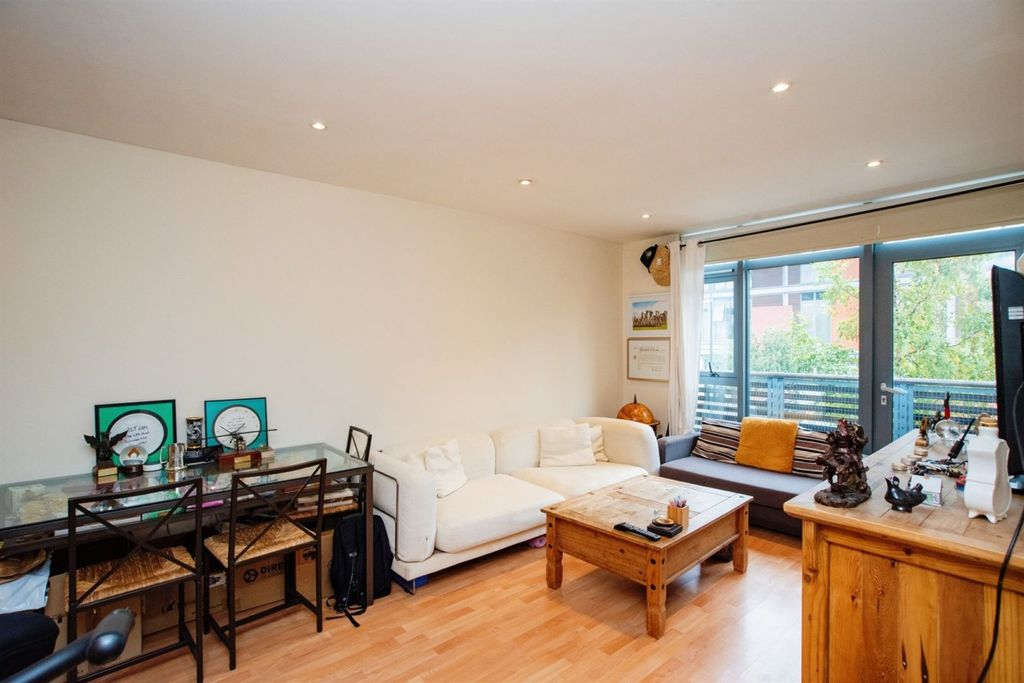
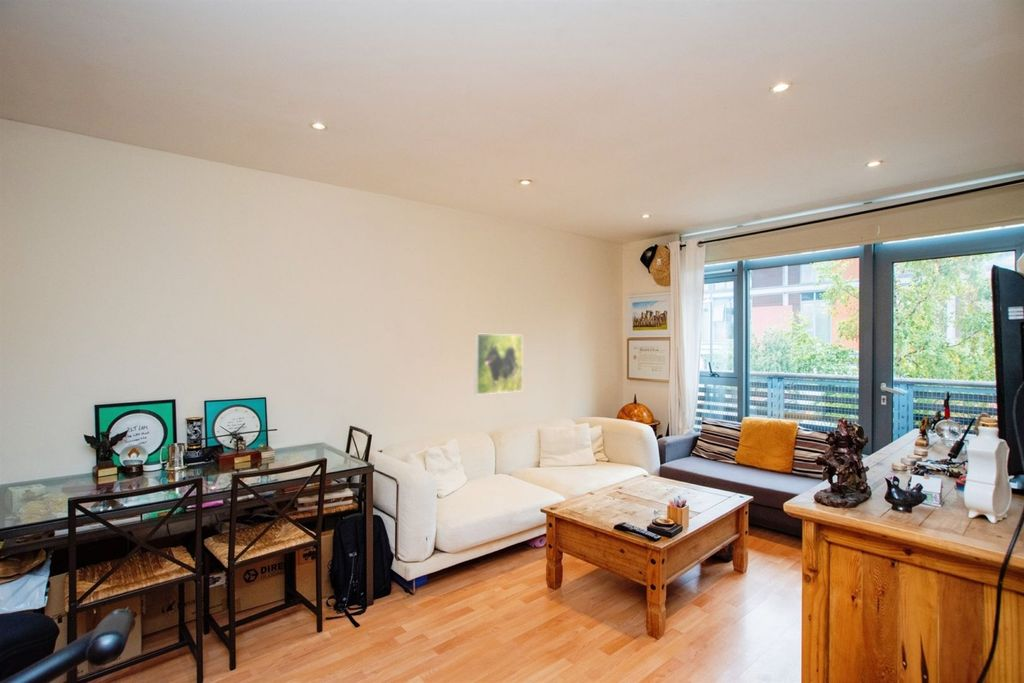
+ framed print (499, 363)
